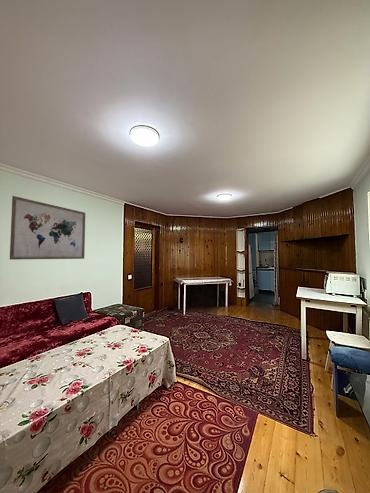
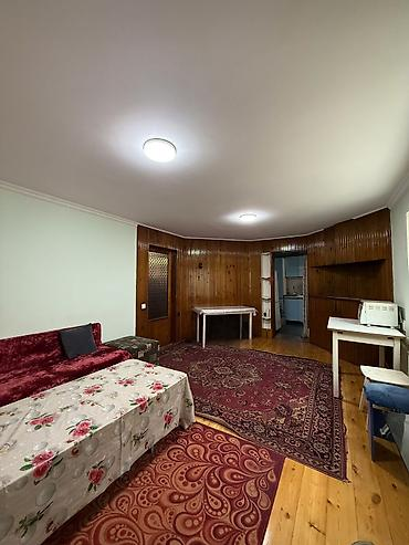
- wall art (53, 232)
